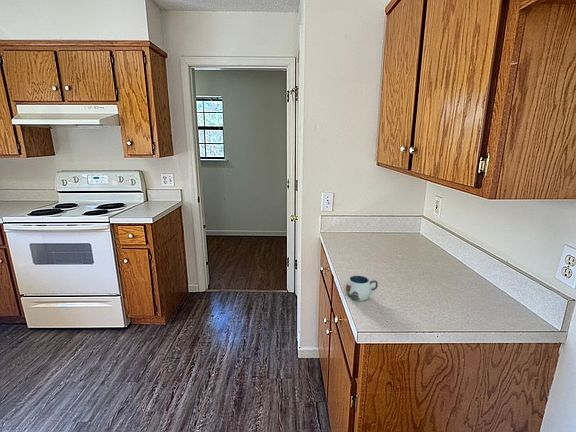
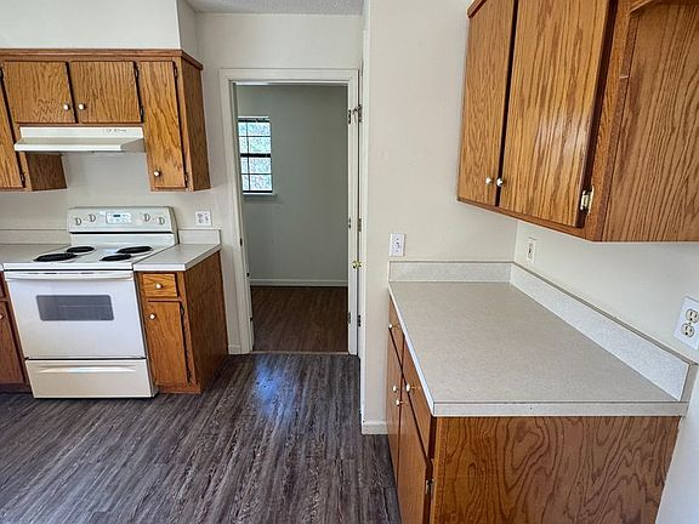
- mug (362, 287)
